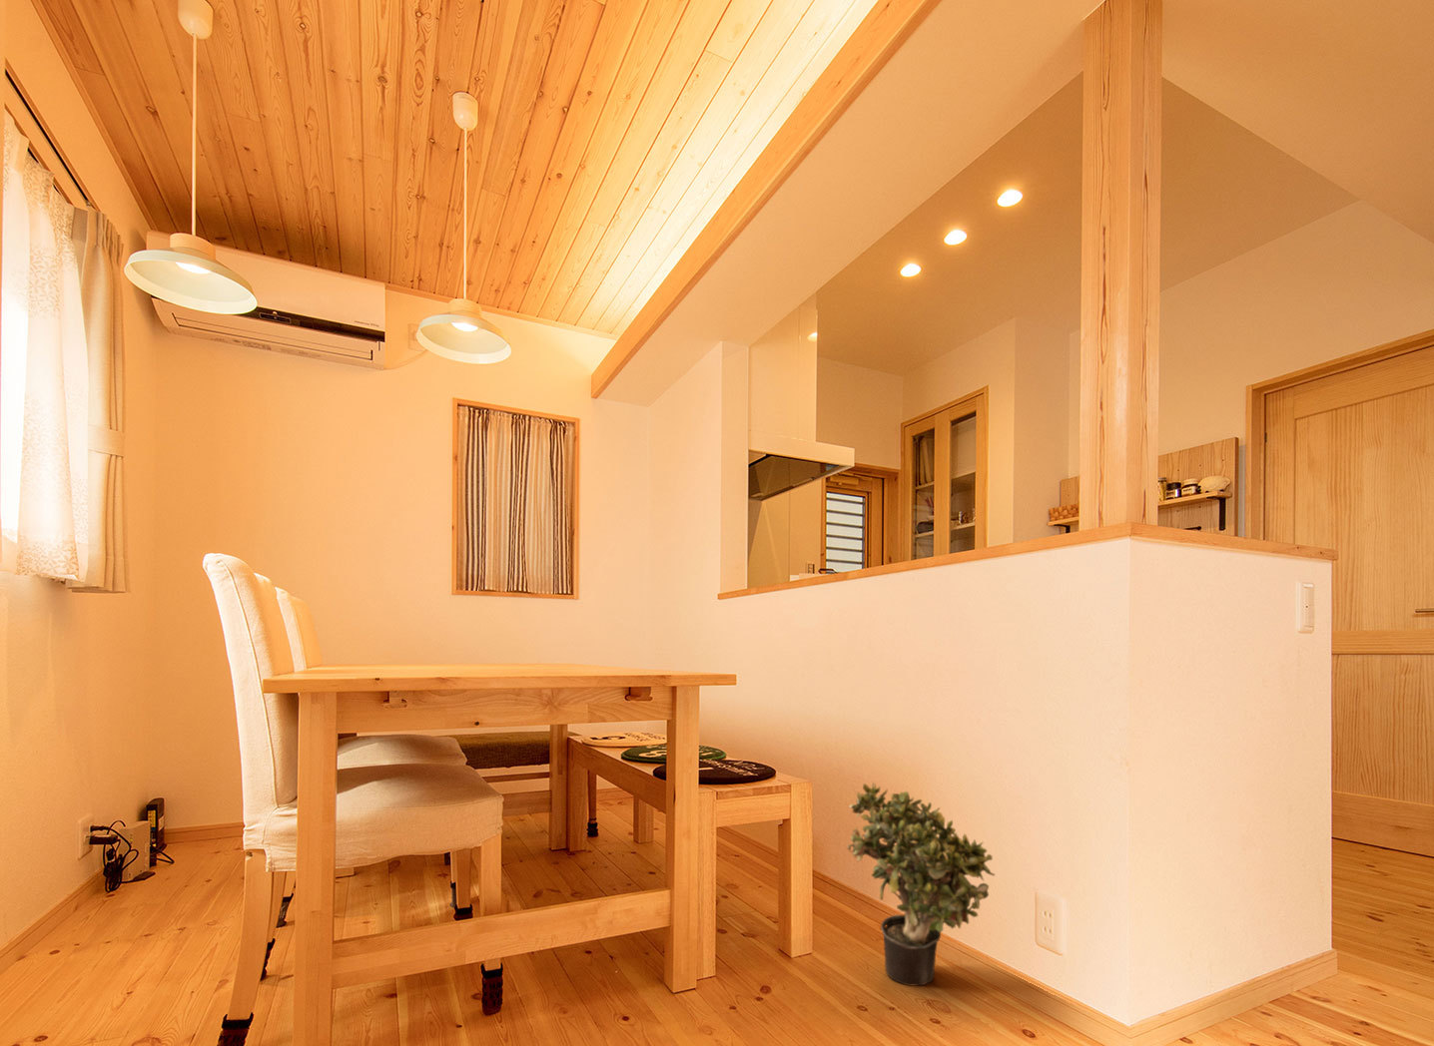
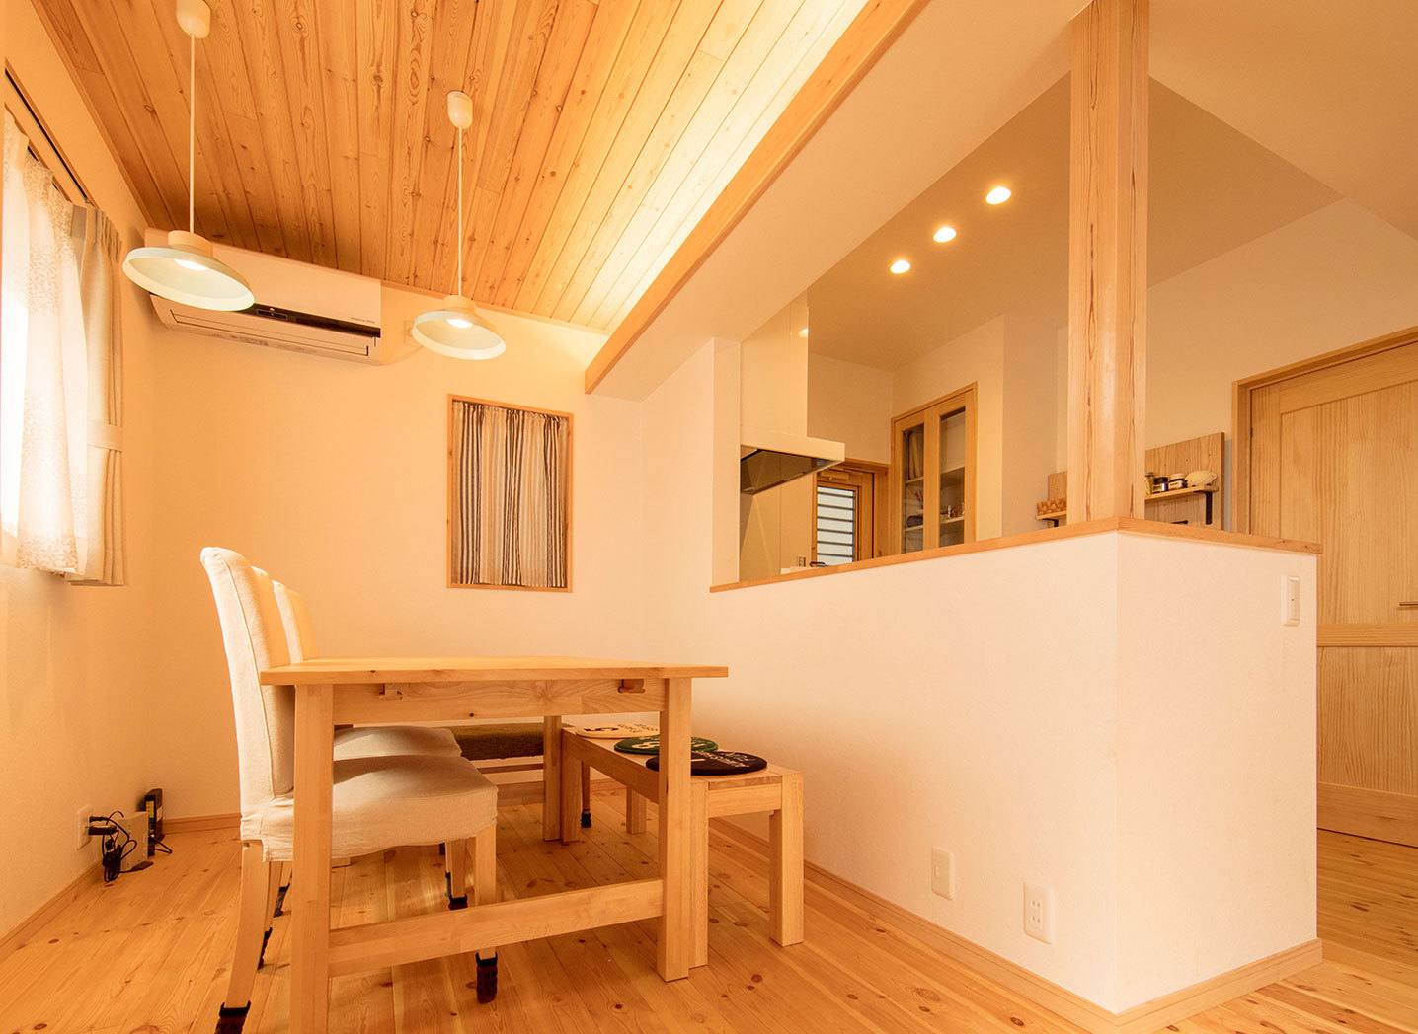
- potted plant (905, 886)
